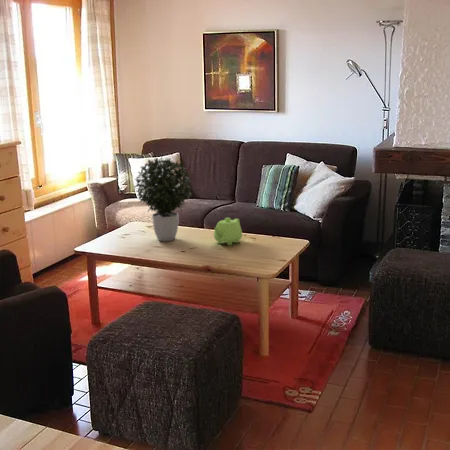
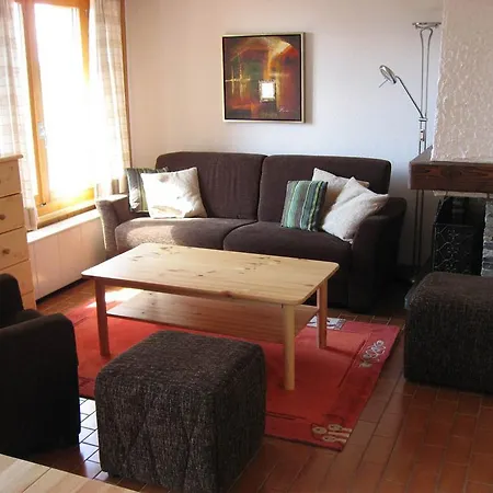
- teapot (227, 230)
- potted plant (163, 199)
